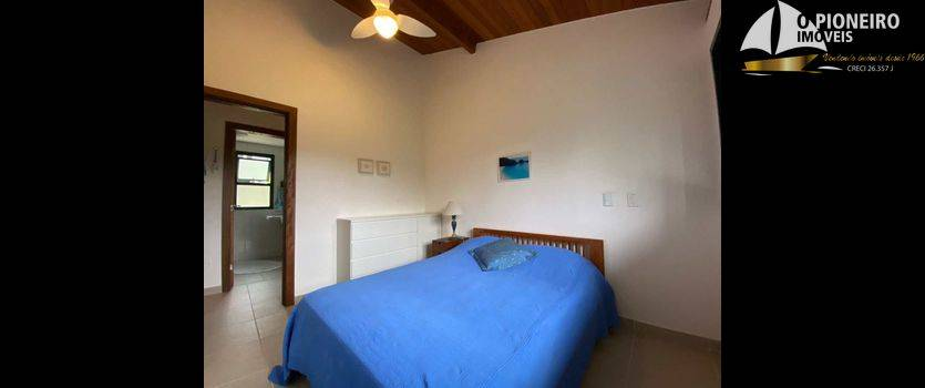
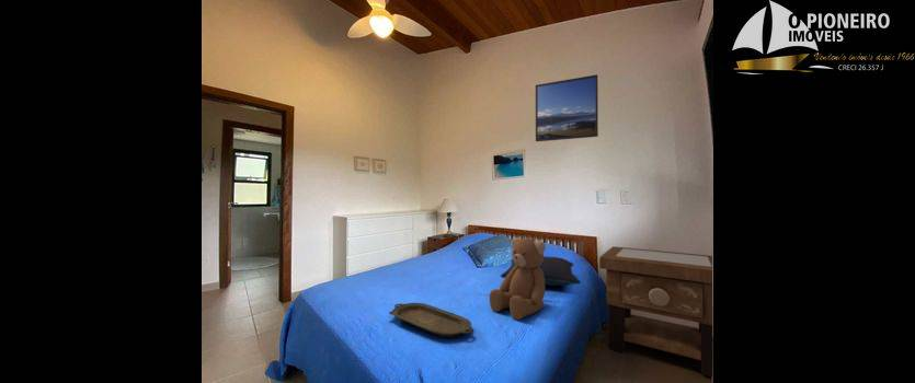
+ teddy bear (521, 274)
+ pillow (540, 268)
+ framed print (564, 109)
+ side table (661, 303)
+ serving tray (430, 318)
